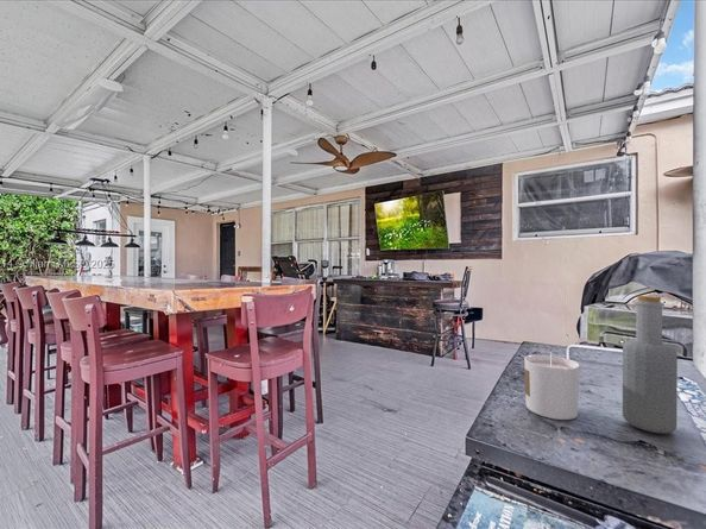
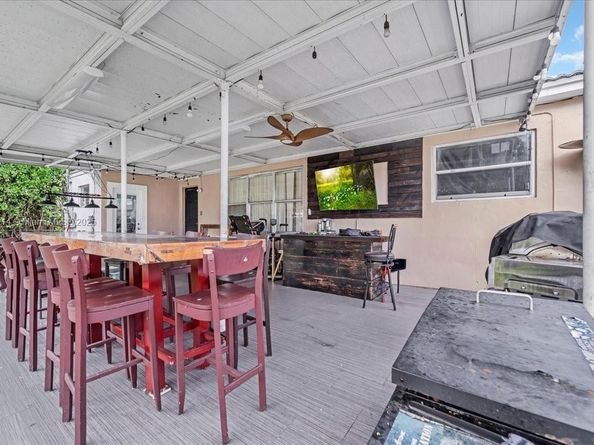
- candle (550, 380)
- bottle (648, 361)
